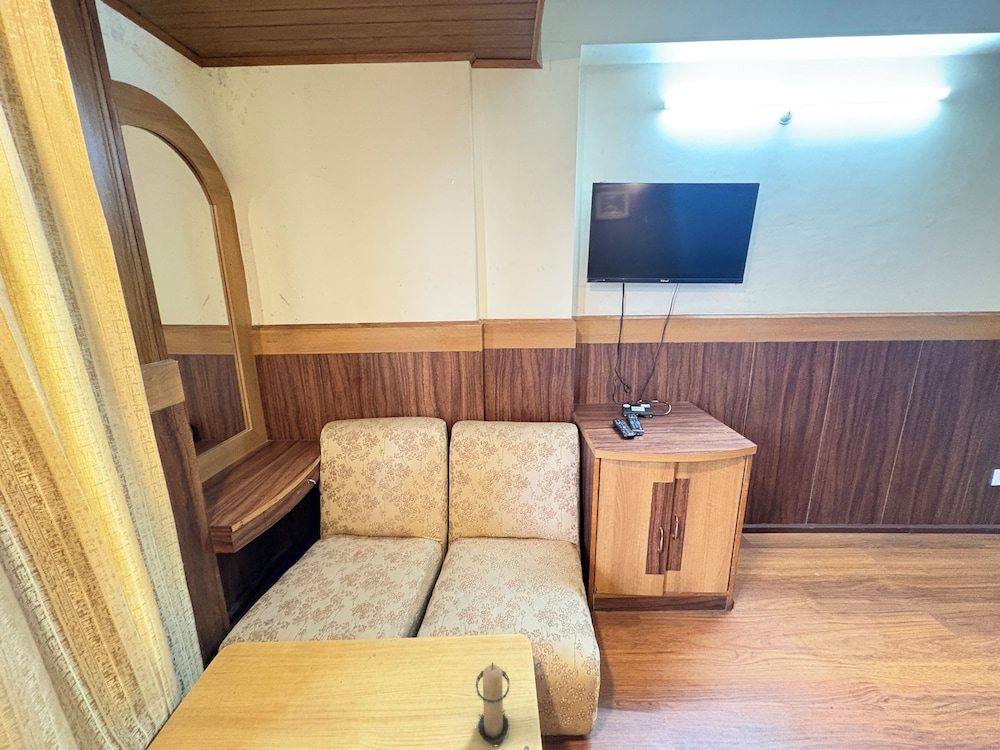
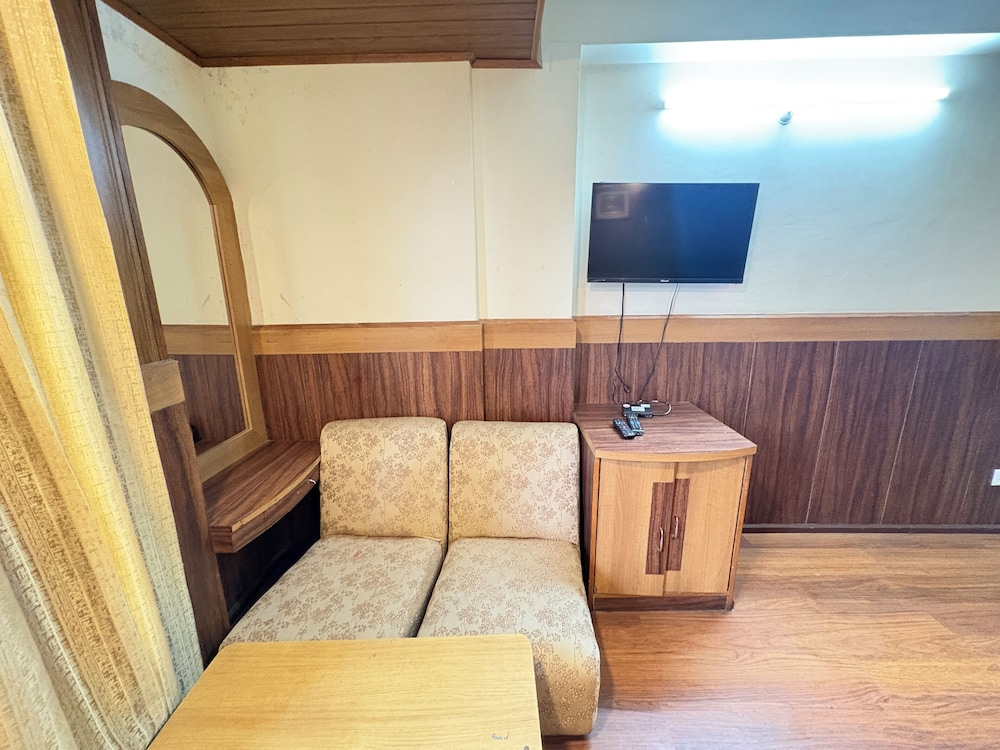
- candle (493, 696)
